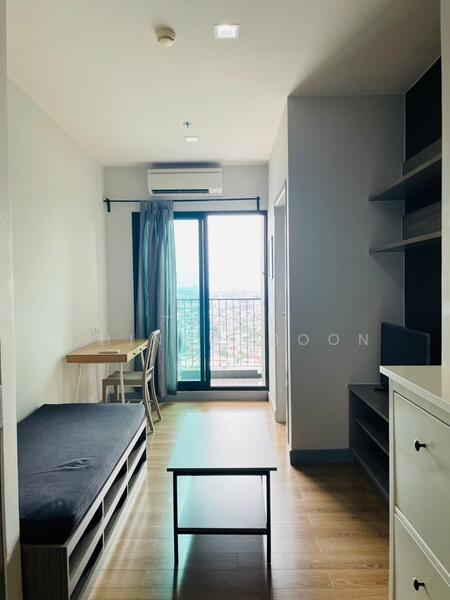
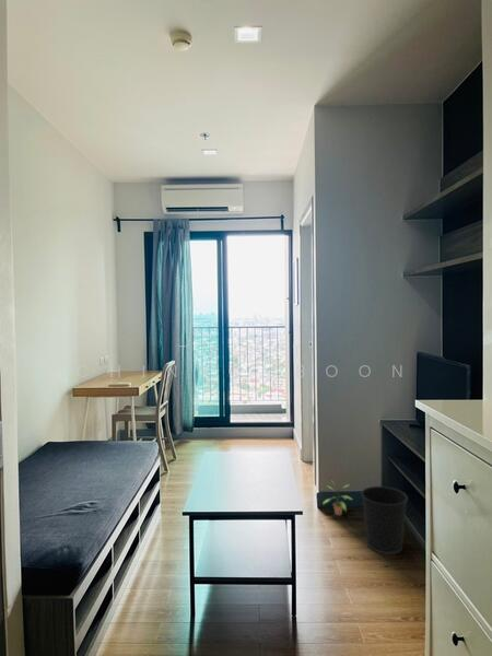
+ potted plant (337, 494)
+ wastebasket (384, 519)
